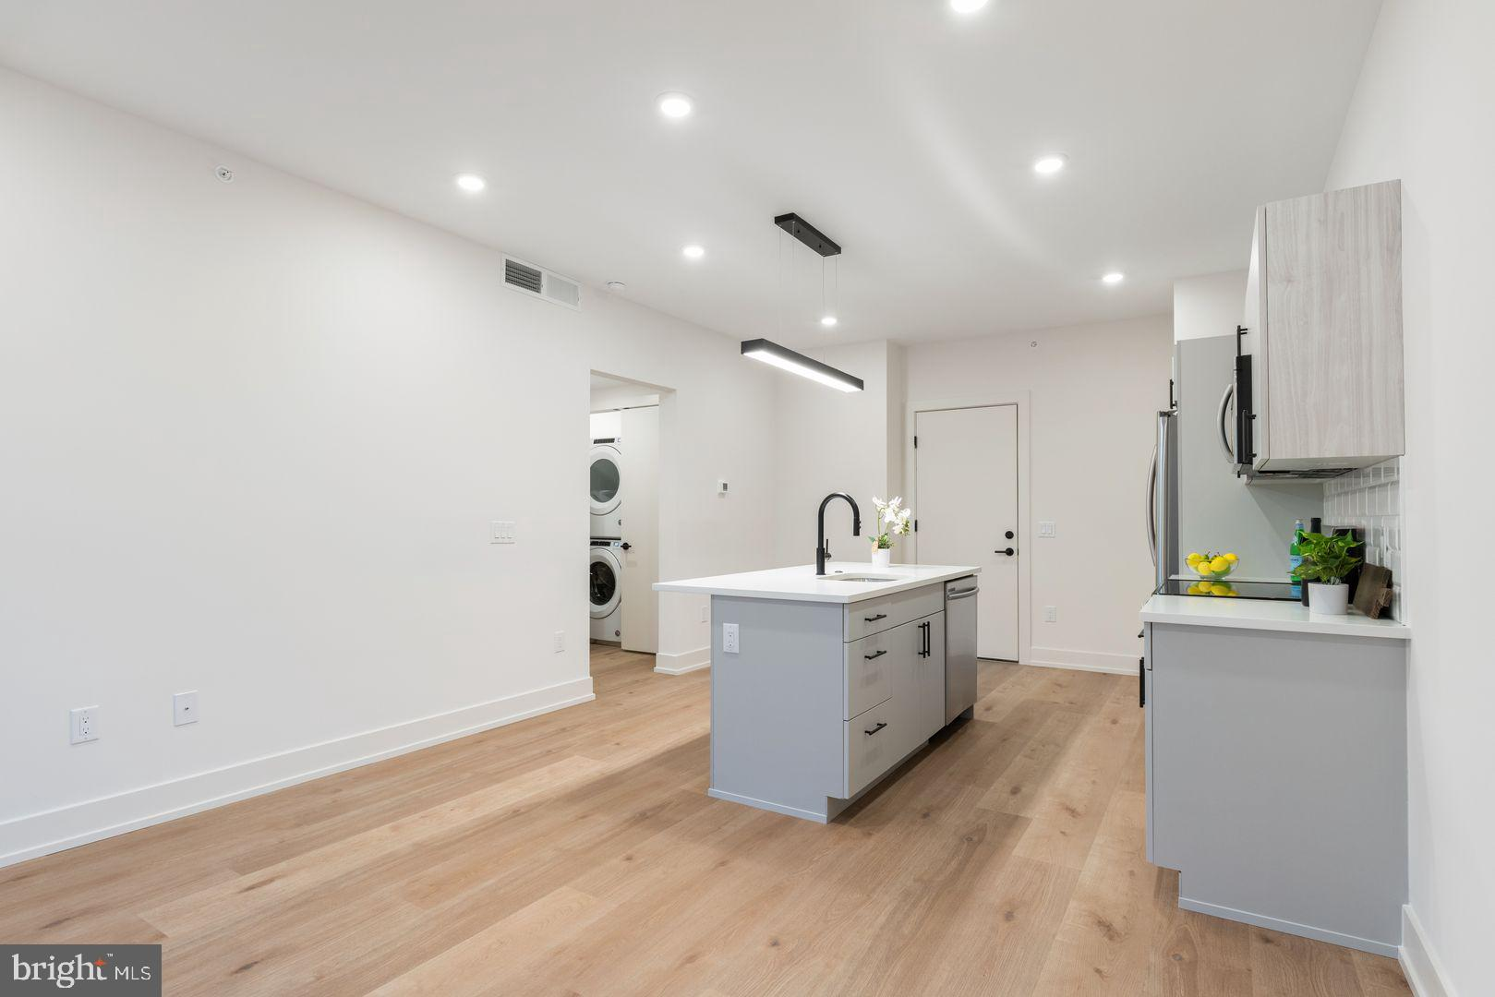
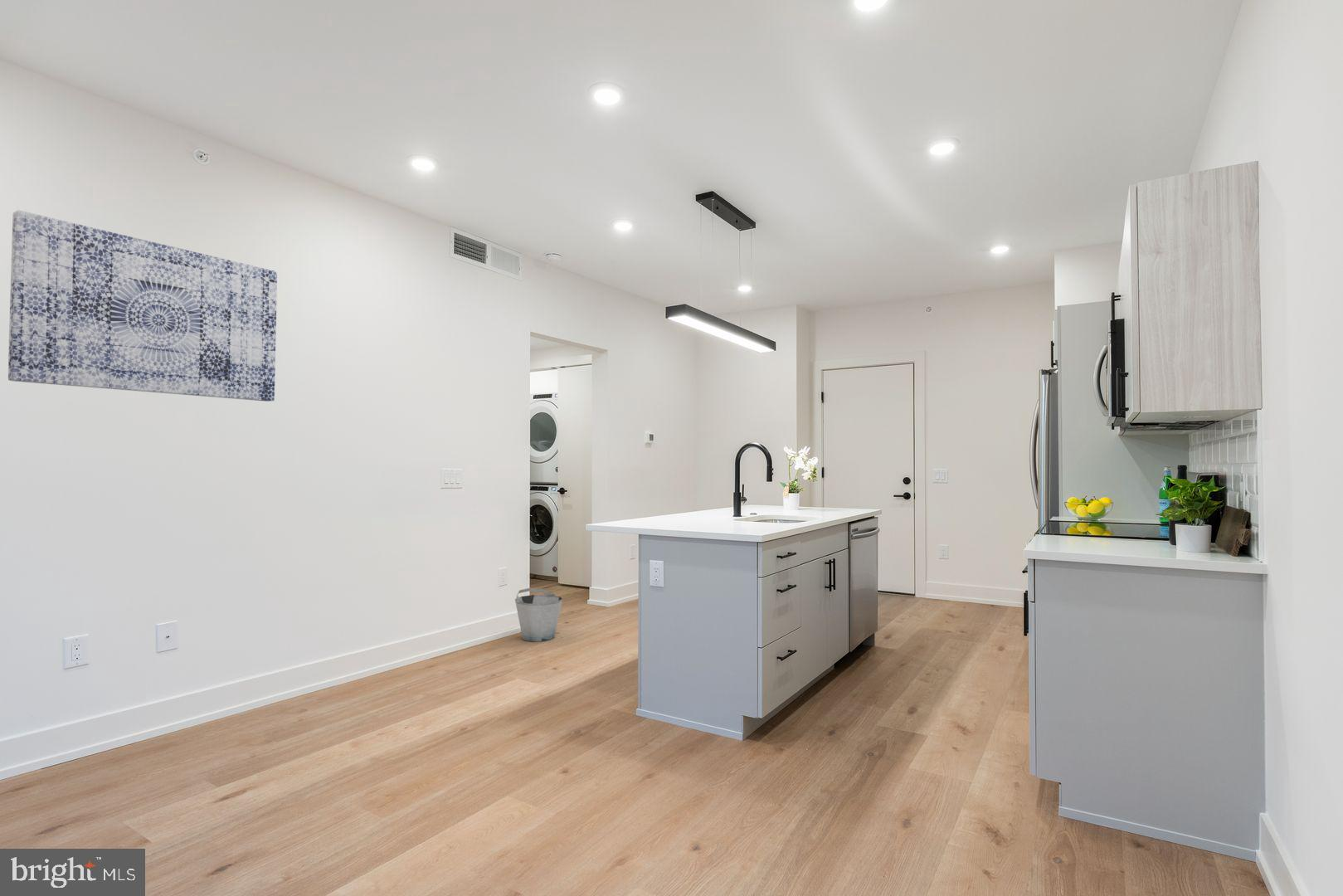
+ bucket (538, 614)
+ wall art (160, 319)
